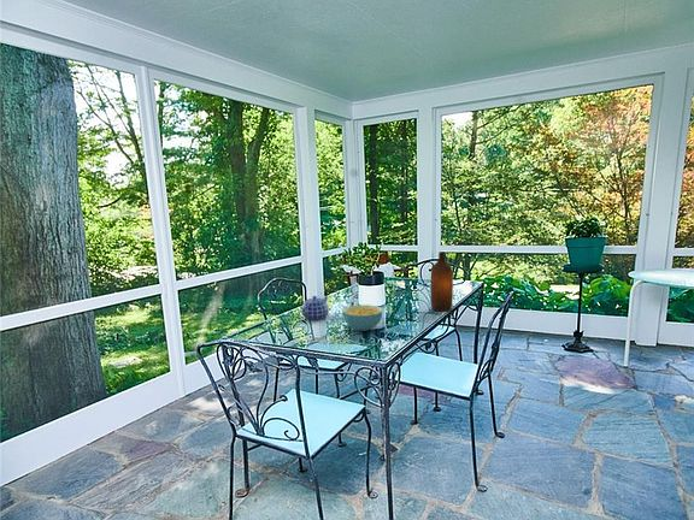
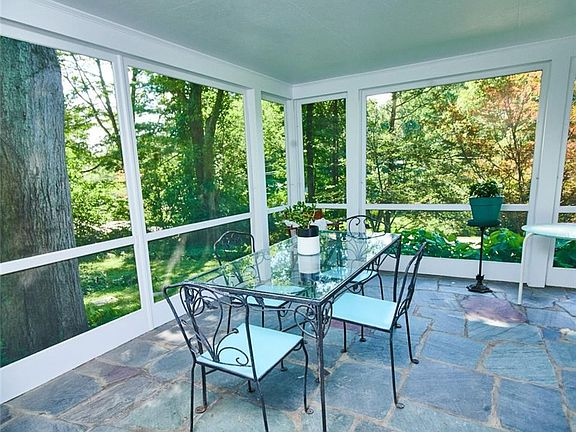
- cereal bowl (363, 319)
- bottle (441, 280)
- teapot (316, 306)
